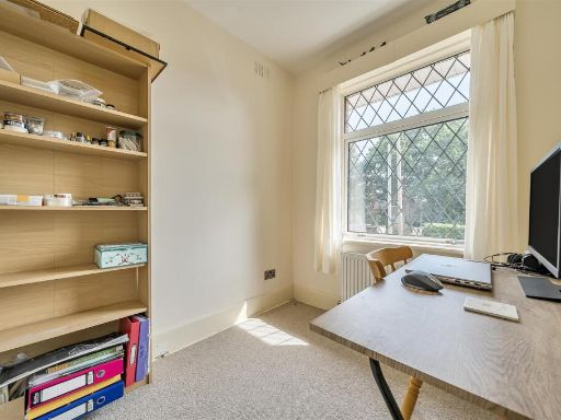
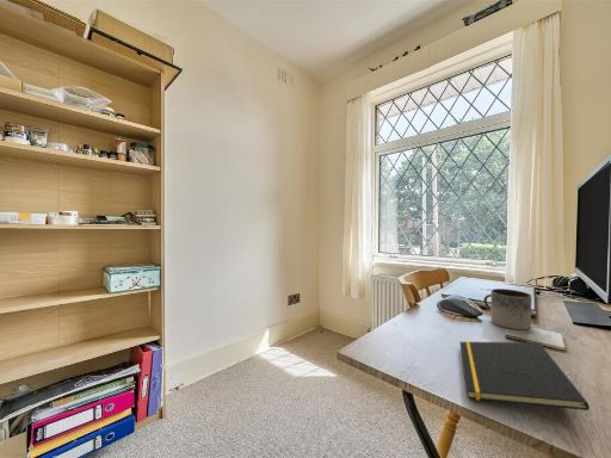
+ mug (504, 307)
+ notepad (507, 367)
